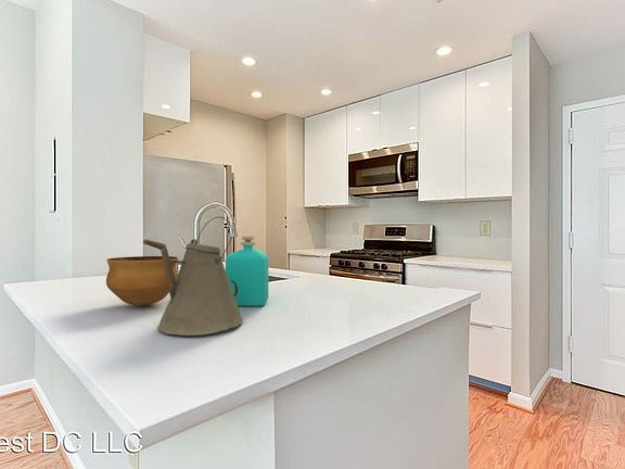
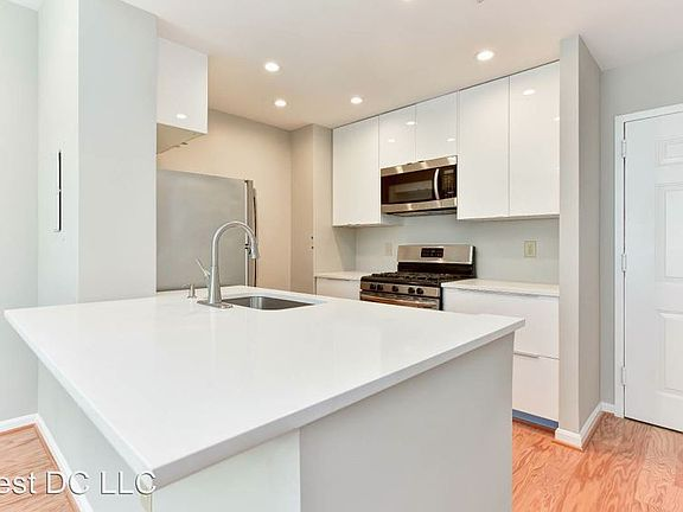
- kettle (197, 270)
- bowl (143, 281)
- soap bottle (247, 269)
